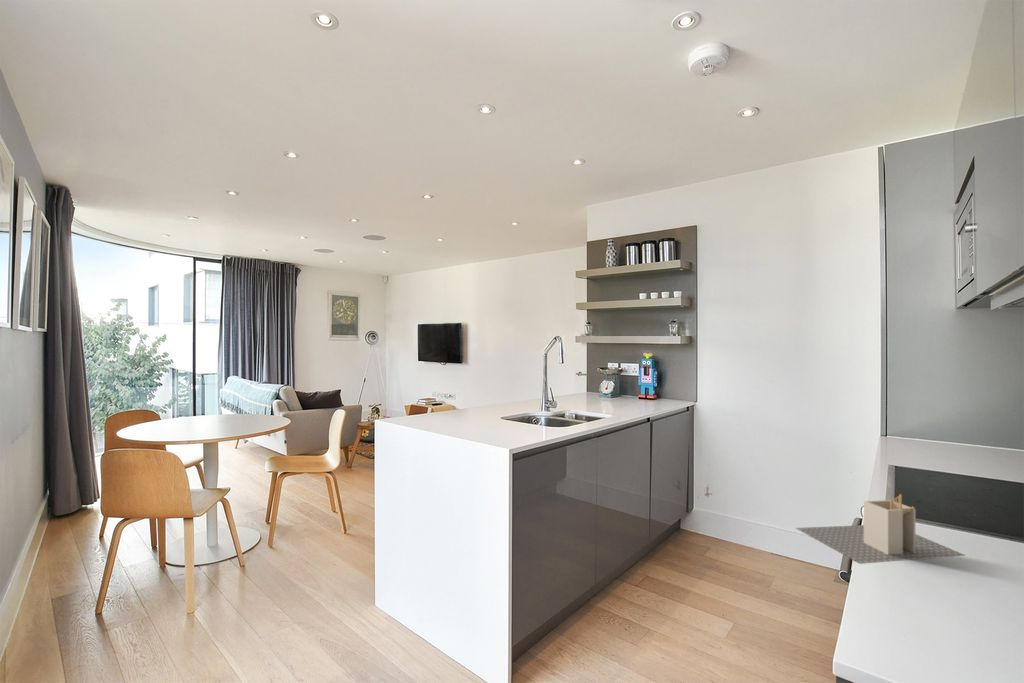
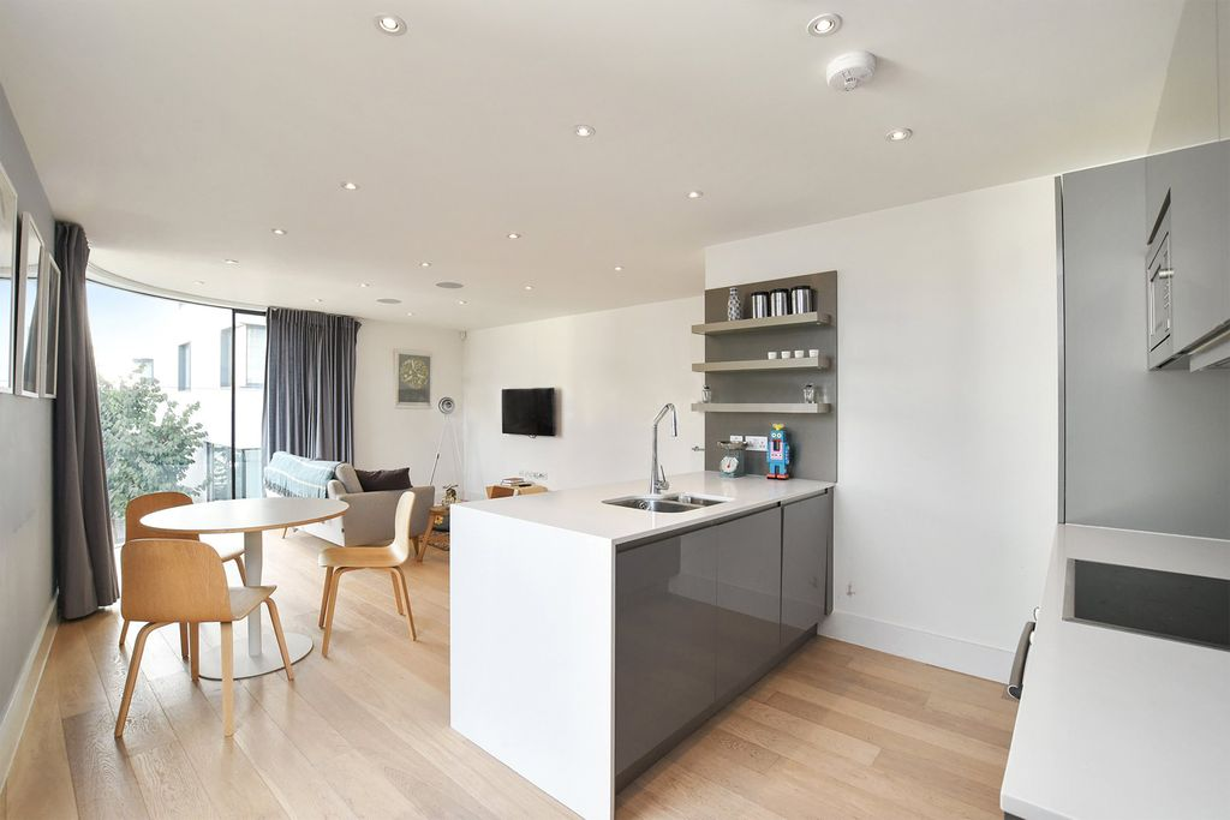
- utensil holder (889, 519)
